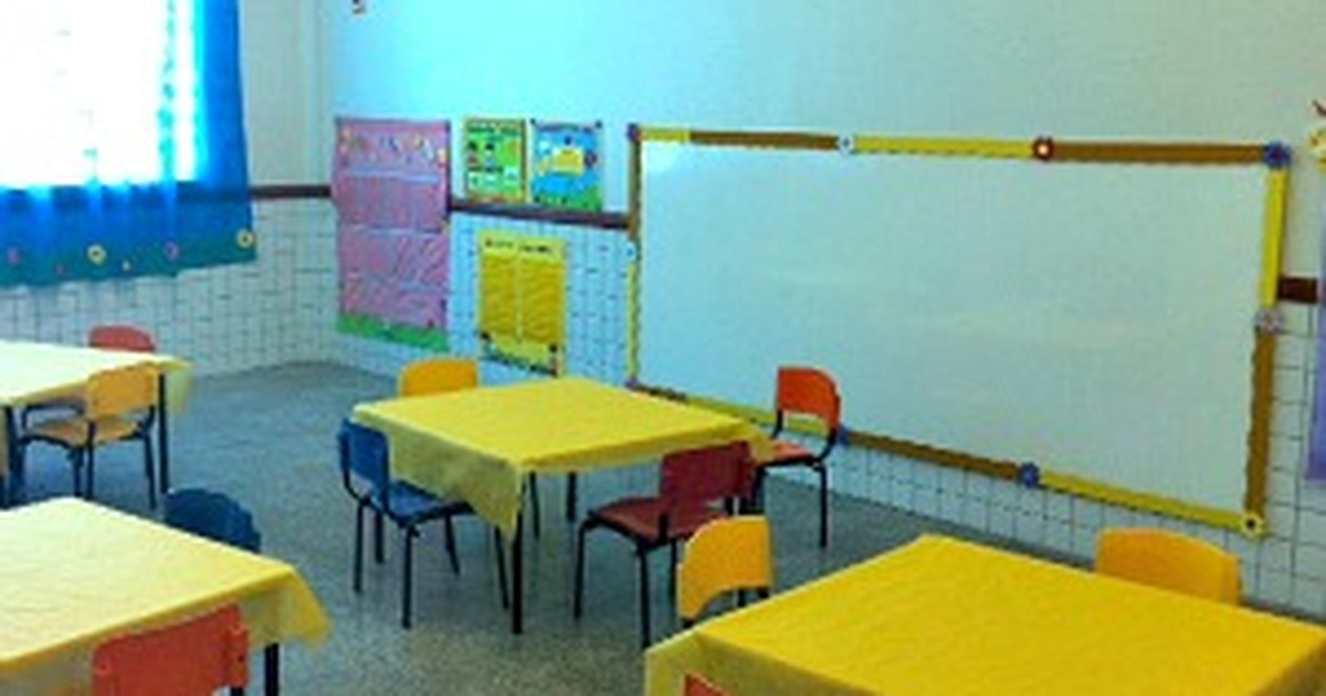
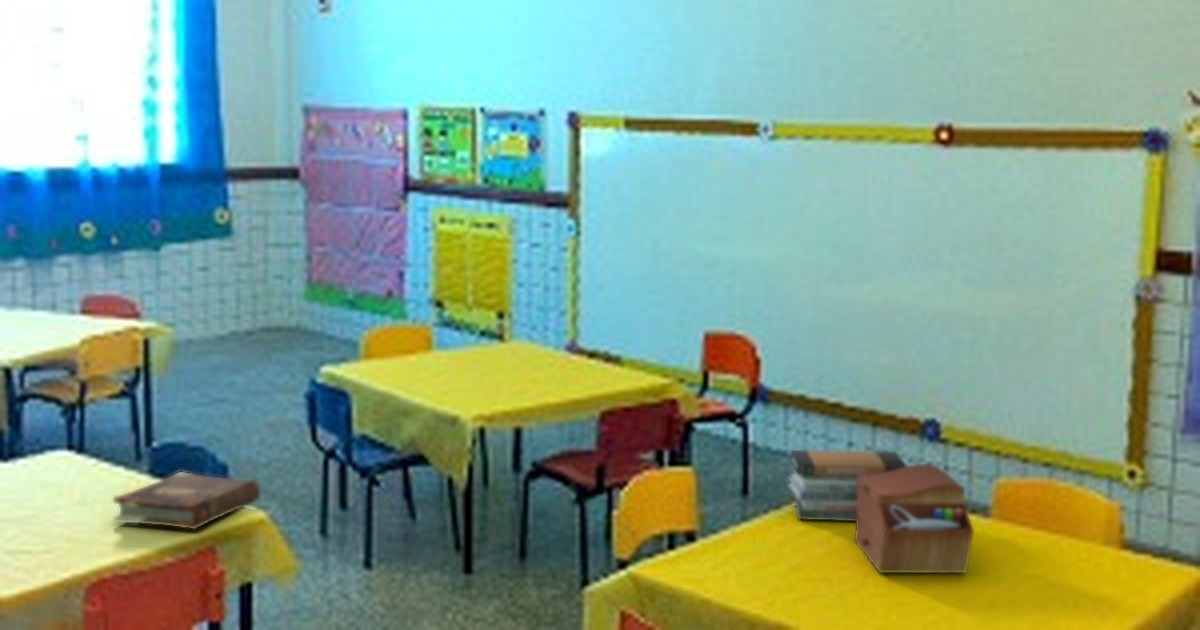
+ sewing box (910, 518)
+ book (189, 500)
+ book stack (846, 485)
